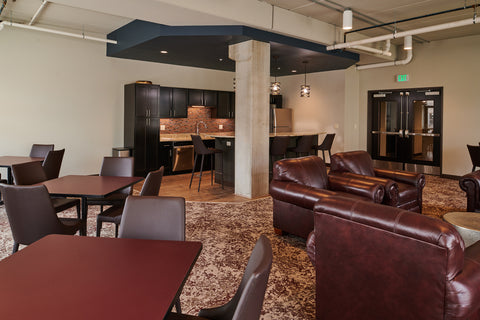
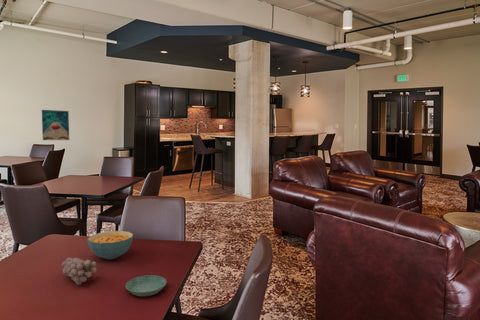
+ wall art (55, 125)
+ saucer (146, 286)
+ fruit (77, 267)
+ cereal bowl (111, 246)
